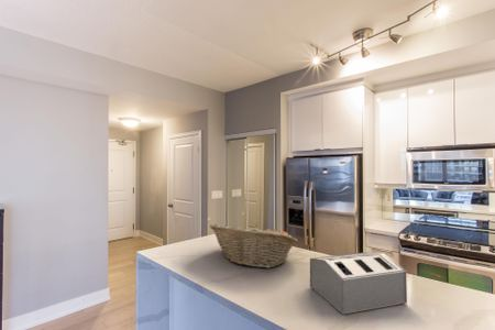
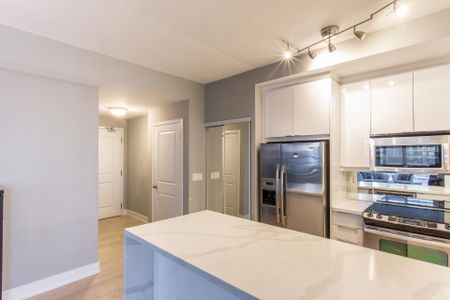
- toaster (355, 275)
- fruit basket (252, 240)
